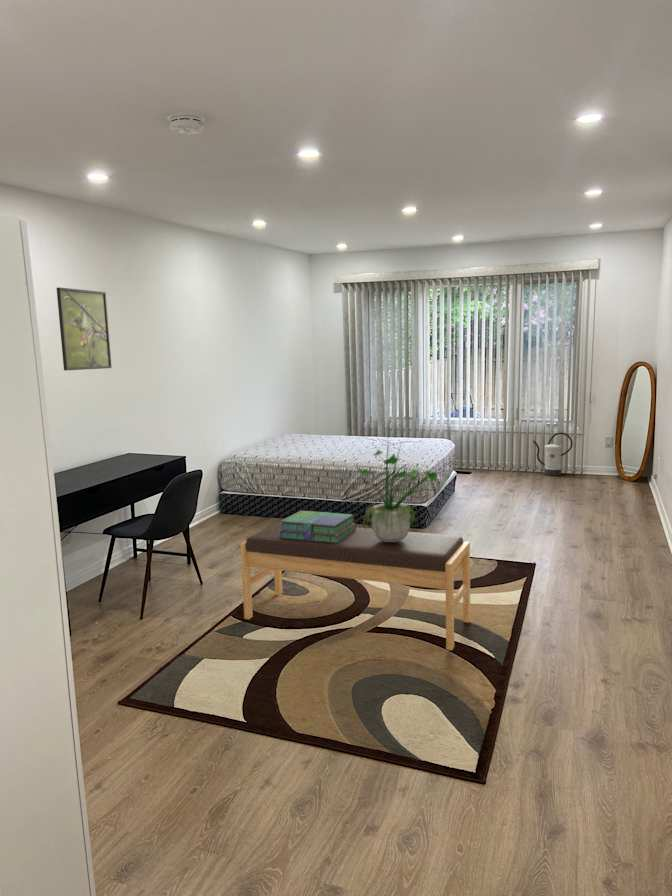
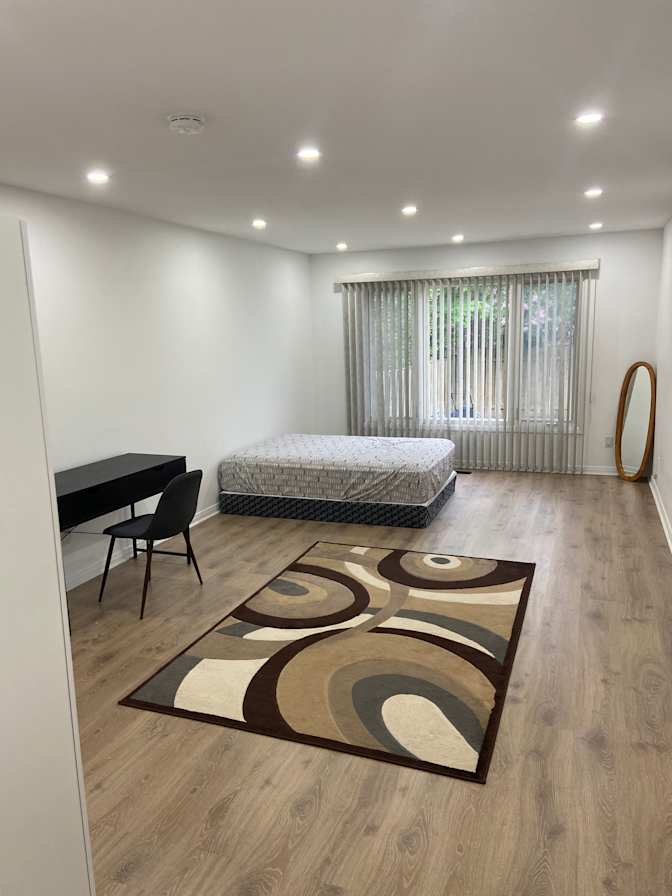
- bench (354, 578)
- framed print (85, 329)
- watering can (552, 453)
- potted plant (406, 487)
- stack of books (317, 525)
